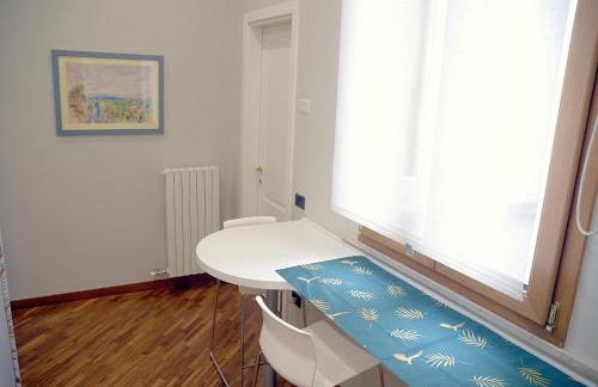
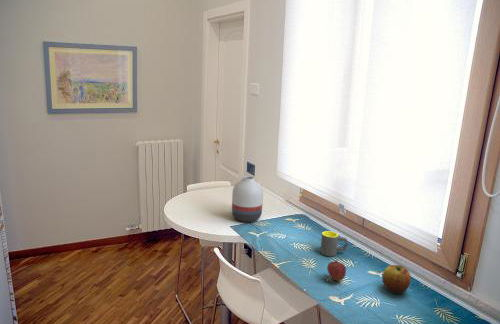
+ mug (334, 243)
+ apple (396, 279)
+ fruit (336, 270)
+ vase (247, 198)
